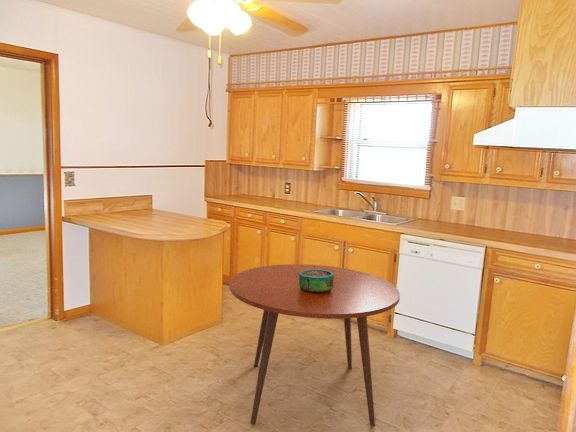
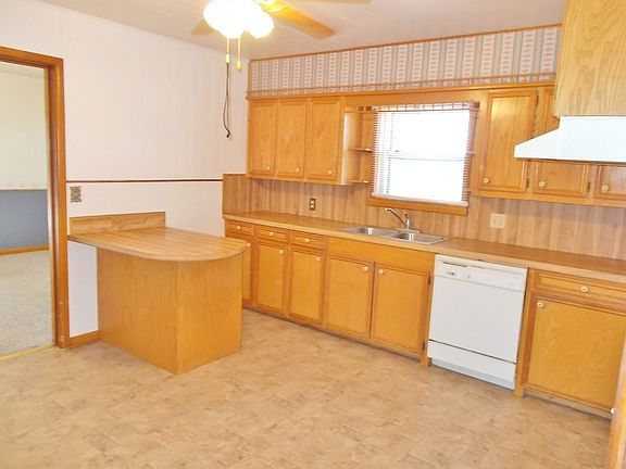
- decorative bowl (316, 280)
- dining table (310, 317)
